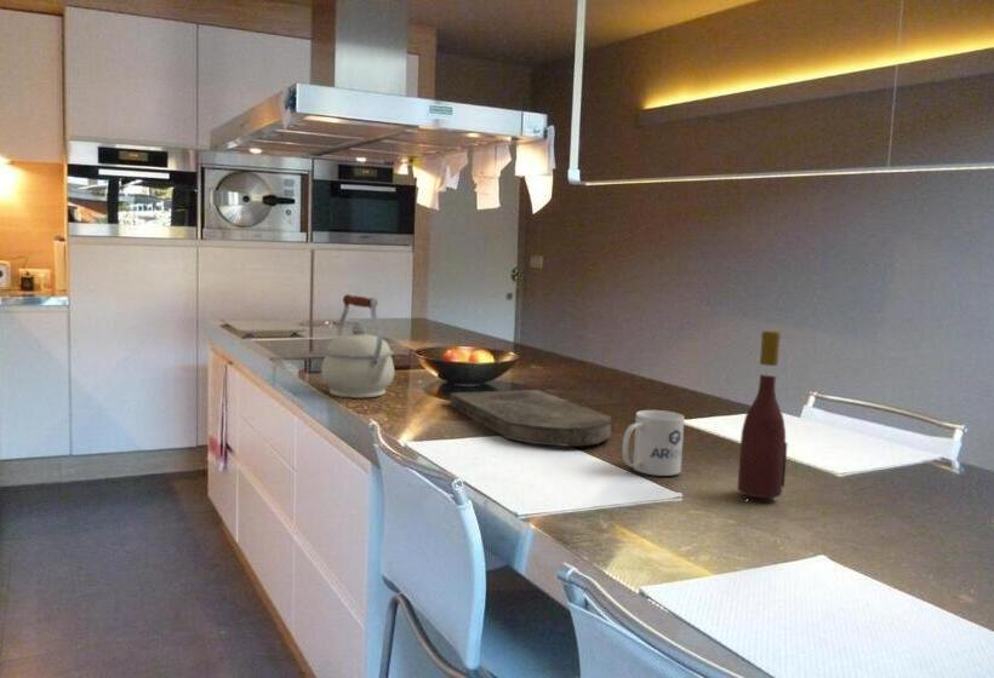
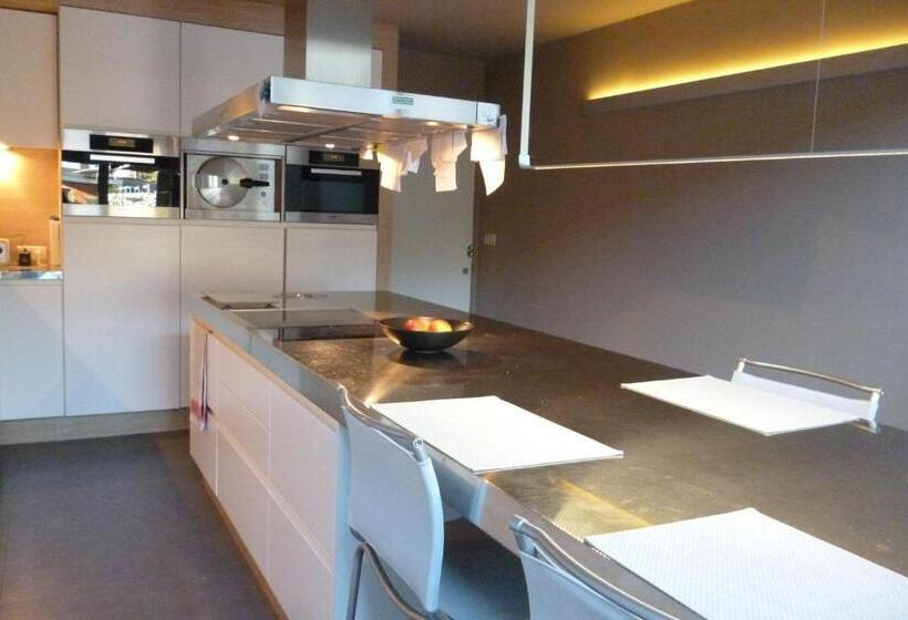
- cutting board (533, 415)
- mug (651, 442)
- wine bottle (765, 414)
- kettle (361, 345)
